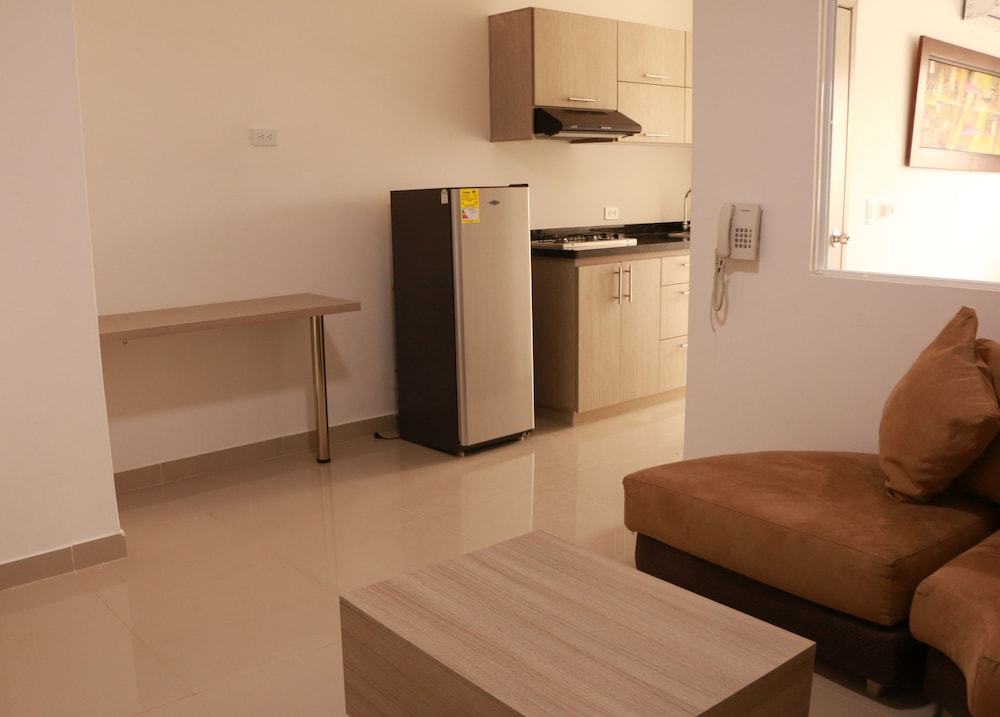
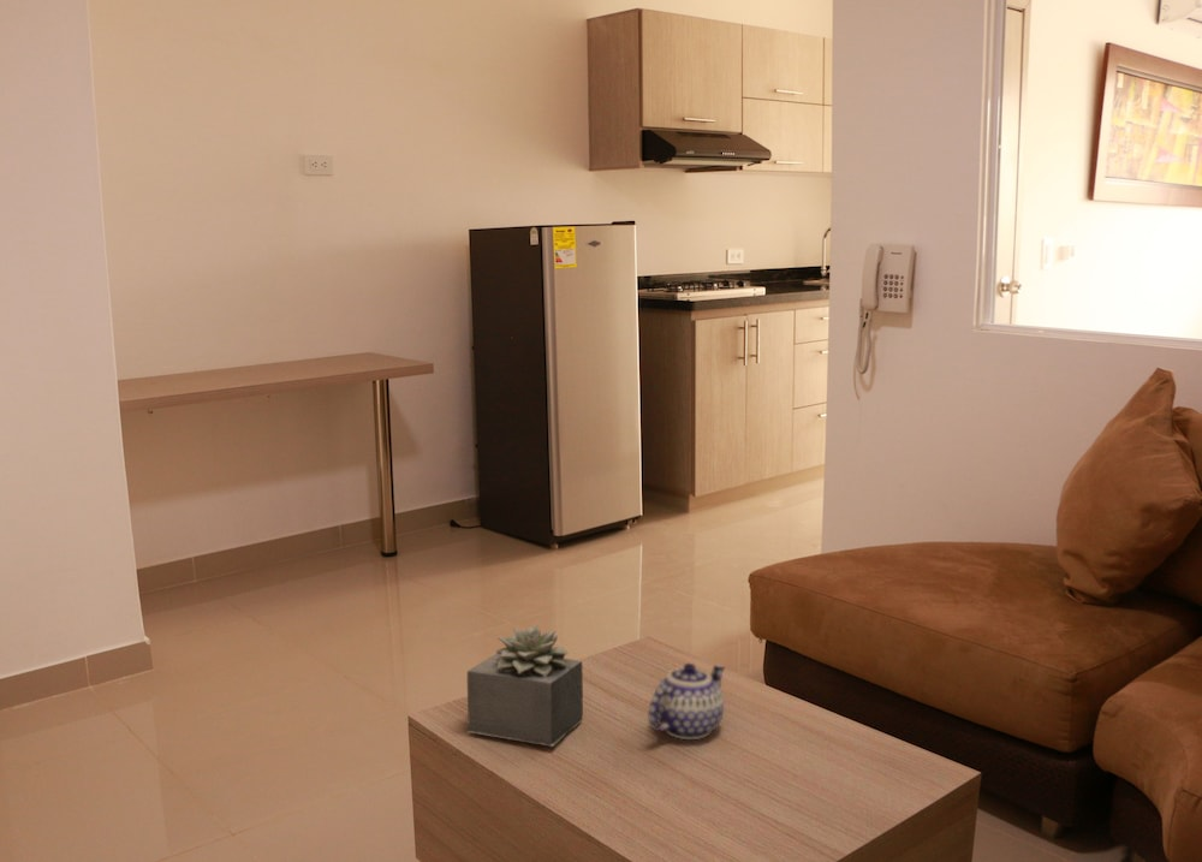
+ teapot (688, 696)
+ succulent plant (525, 678)
